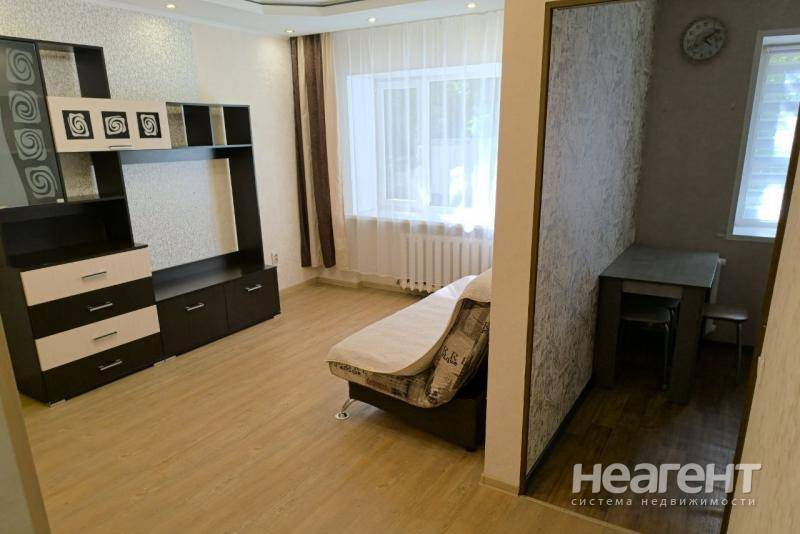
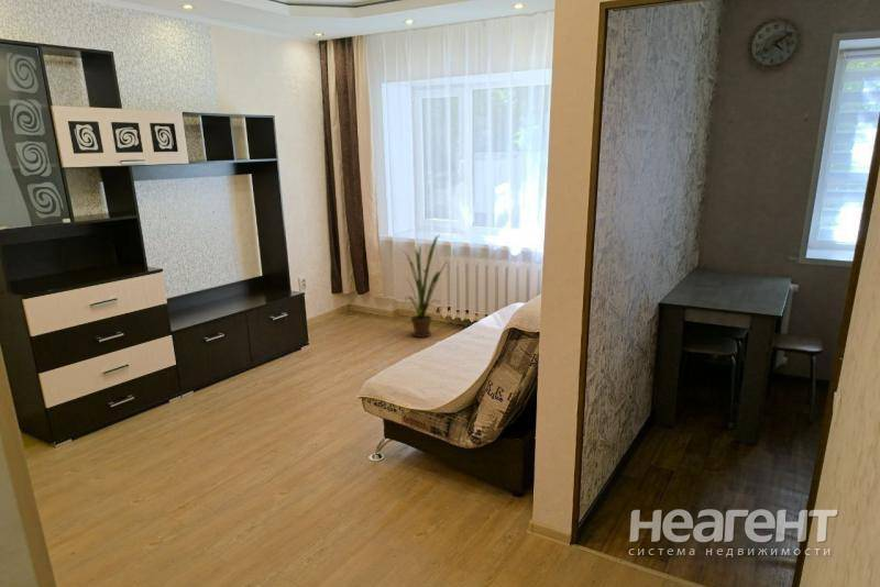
+ house plant (421, 286)
